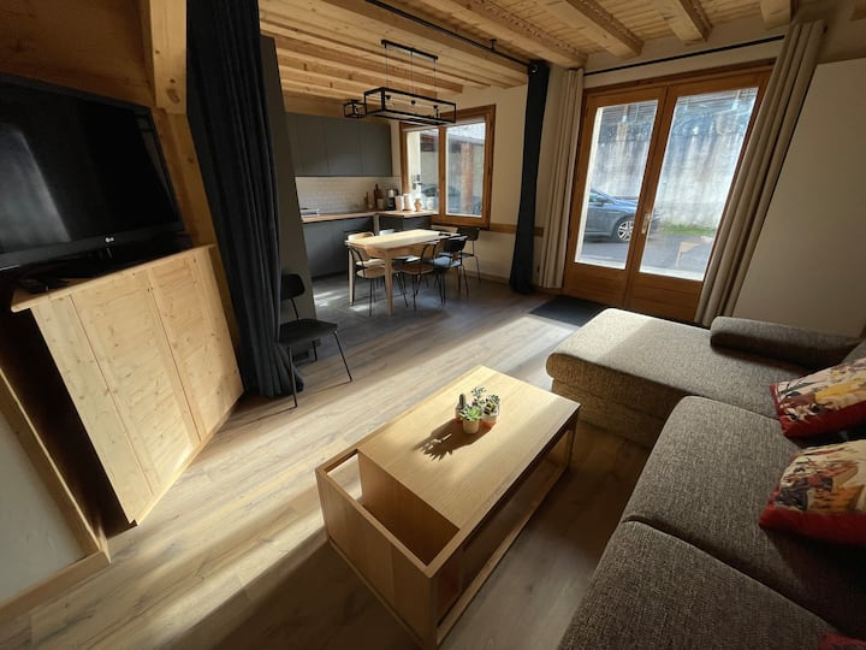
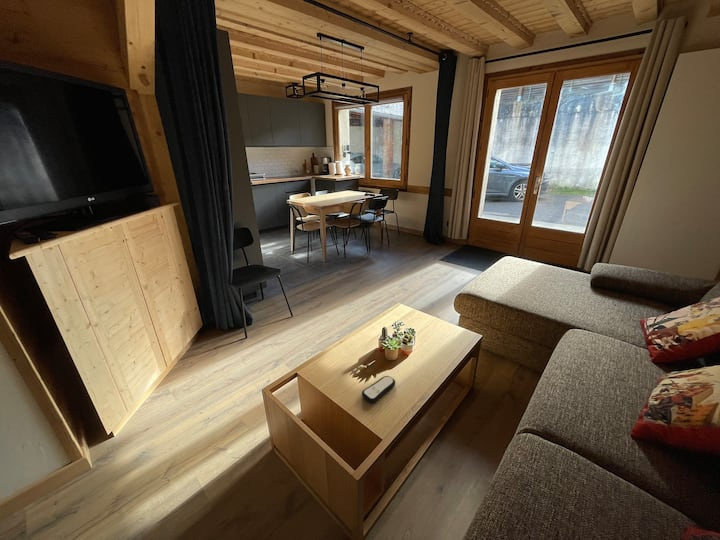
+ remote control (379, 388)
